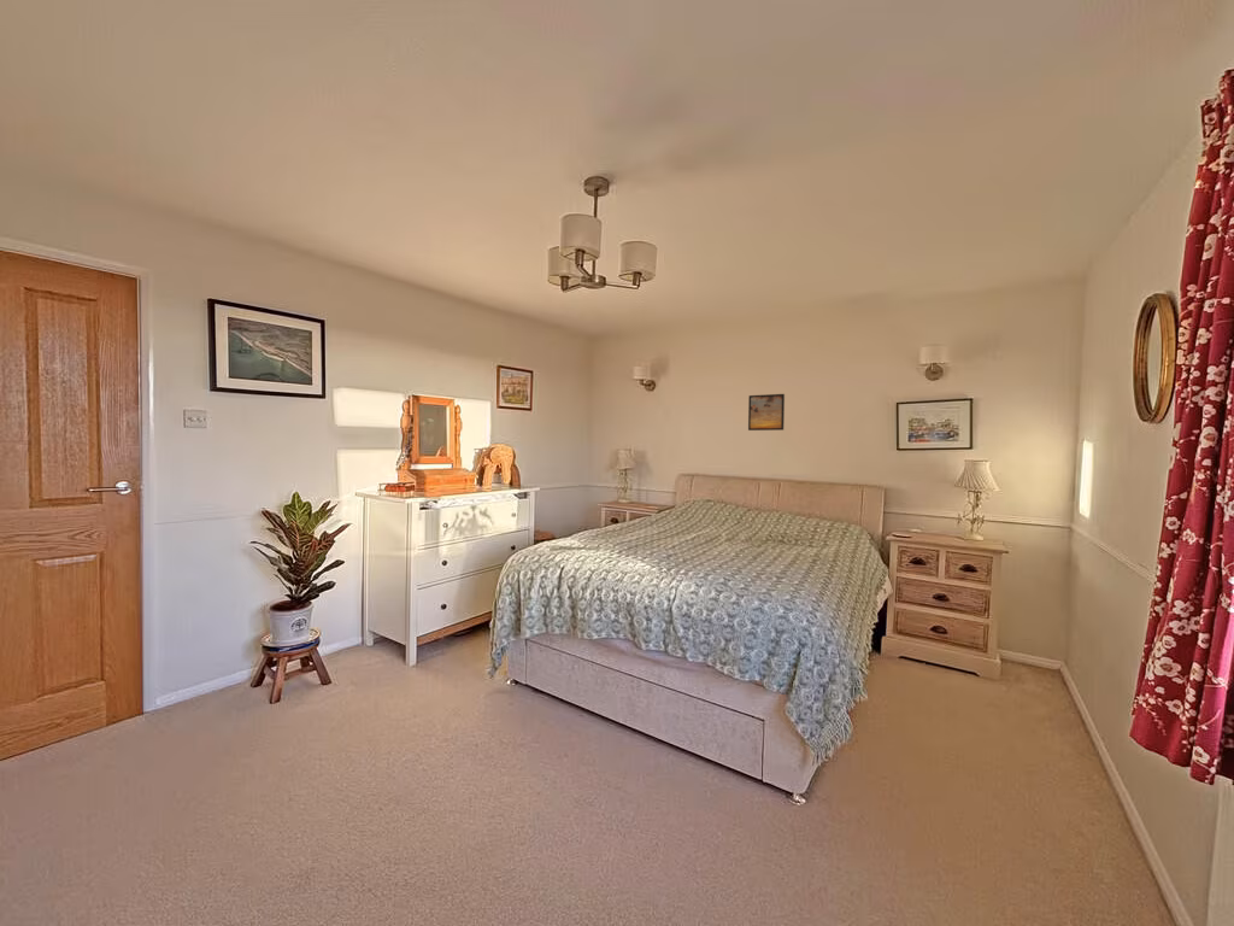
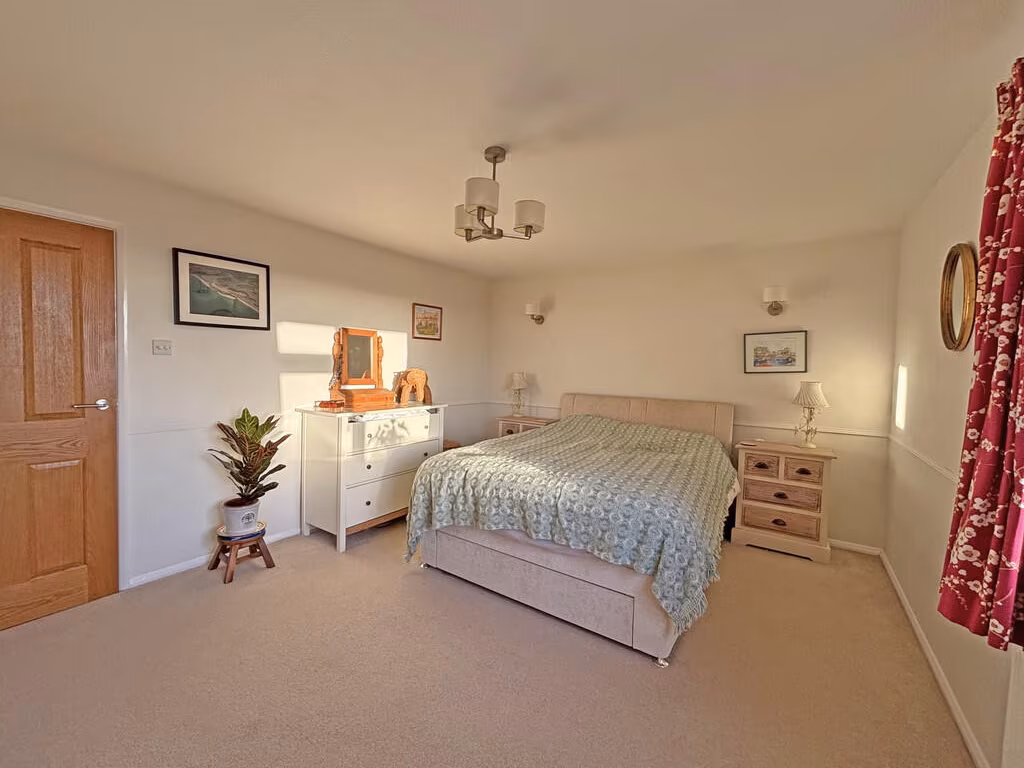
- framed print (765, 412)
